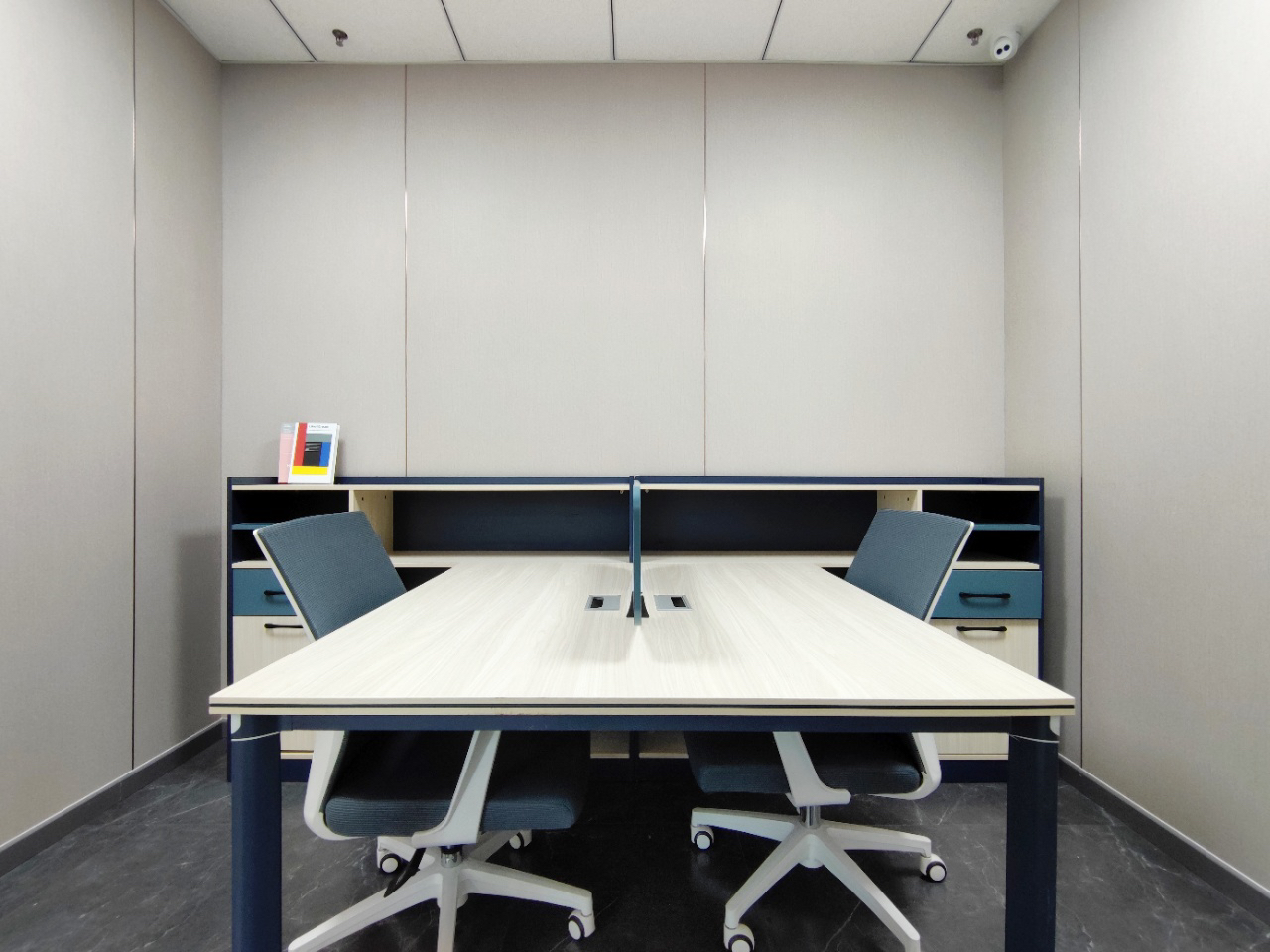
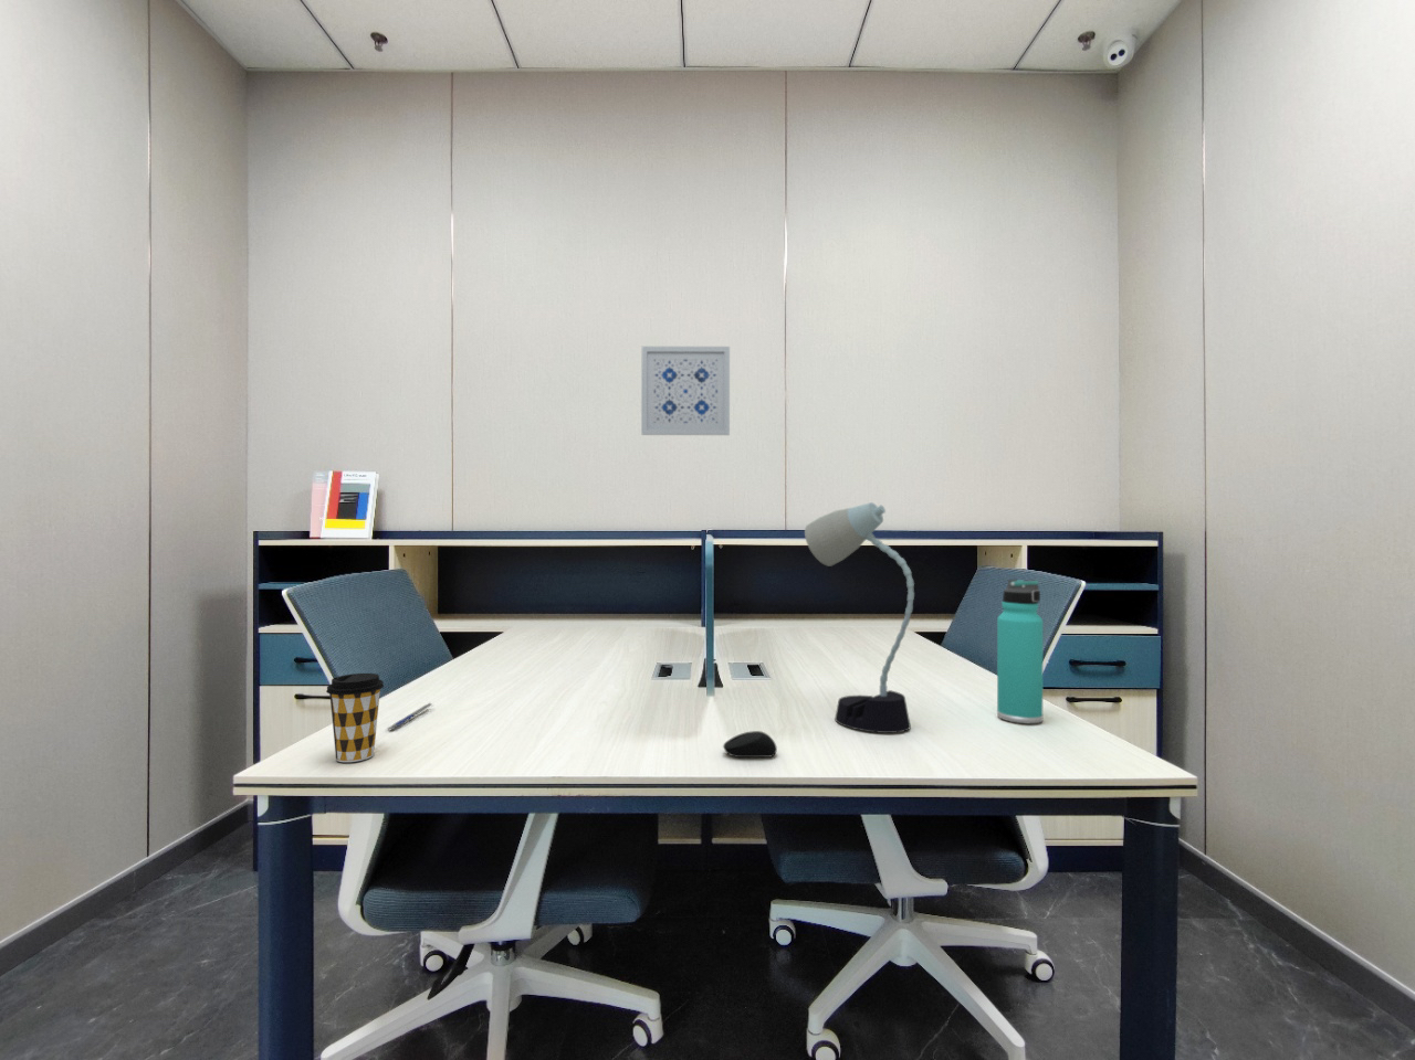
+ wall art (685, 391)
+ thermos bottle (1019, 648)
+ desk lamp (901, 625)
+ computer mouse (750, 742)
+ coffee cup (354, 717)
+ pen (411, 715)
